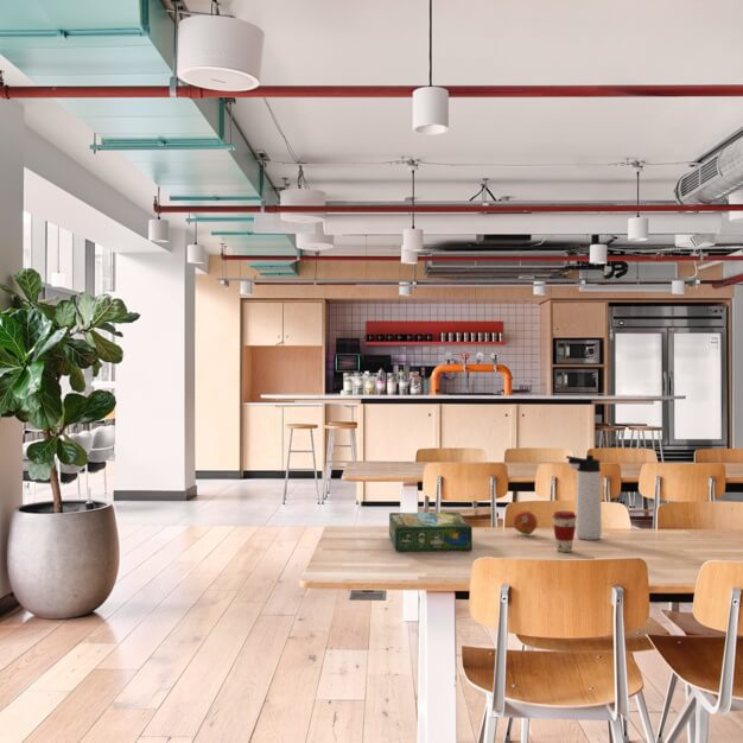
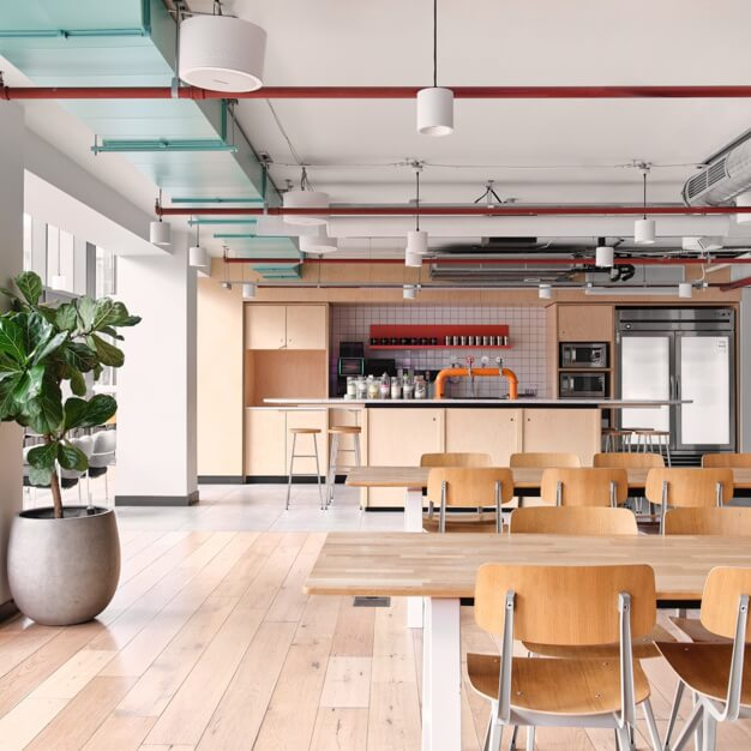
- coffee cup (564, 531)
- board game (428, 531)
- fruit (525, 522)
- thermos bottle (583, 496)
